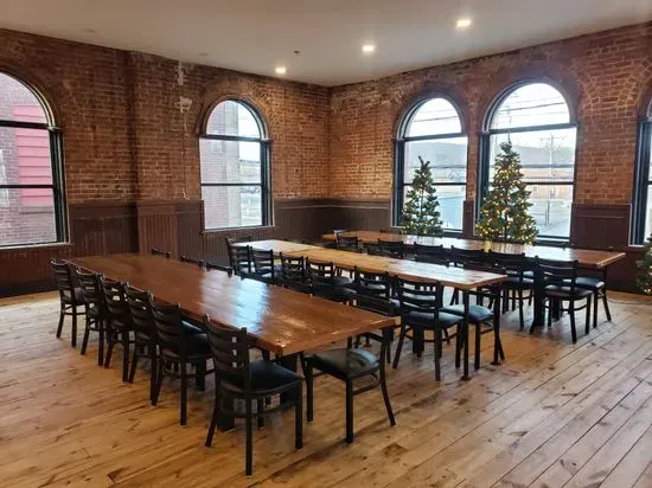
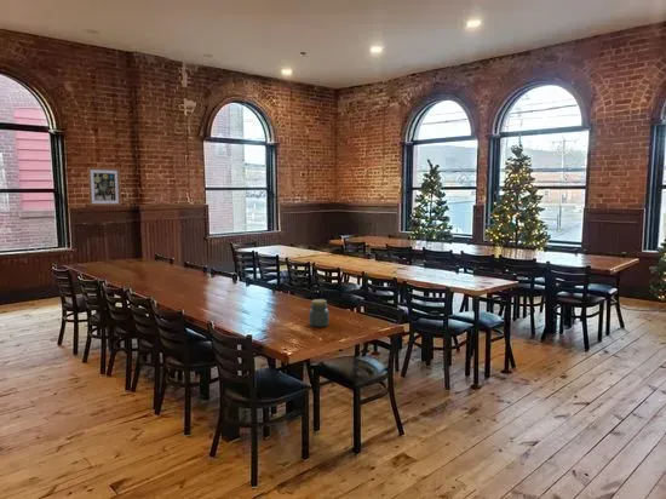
+ wall art (104, 187)
+ jar (318, 312)
